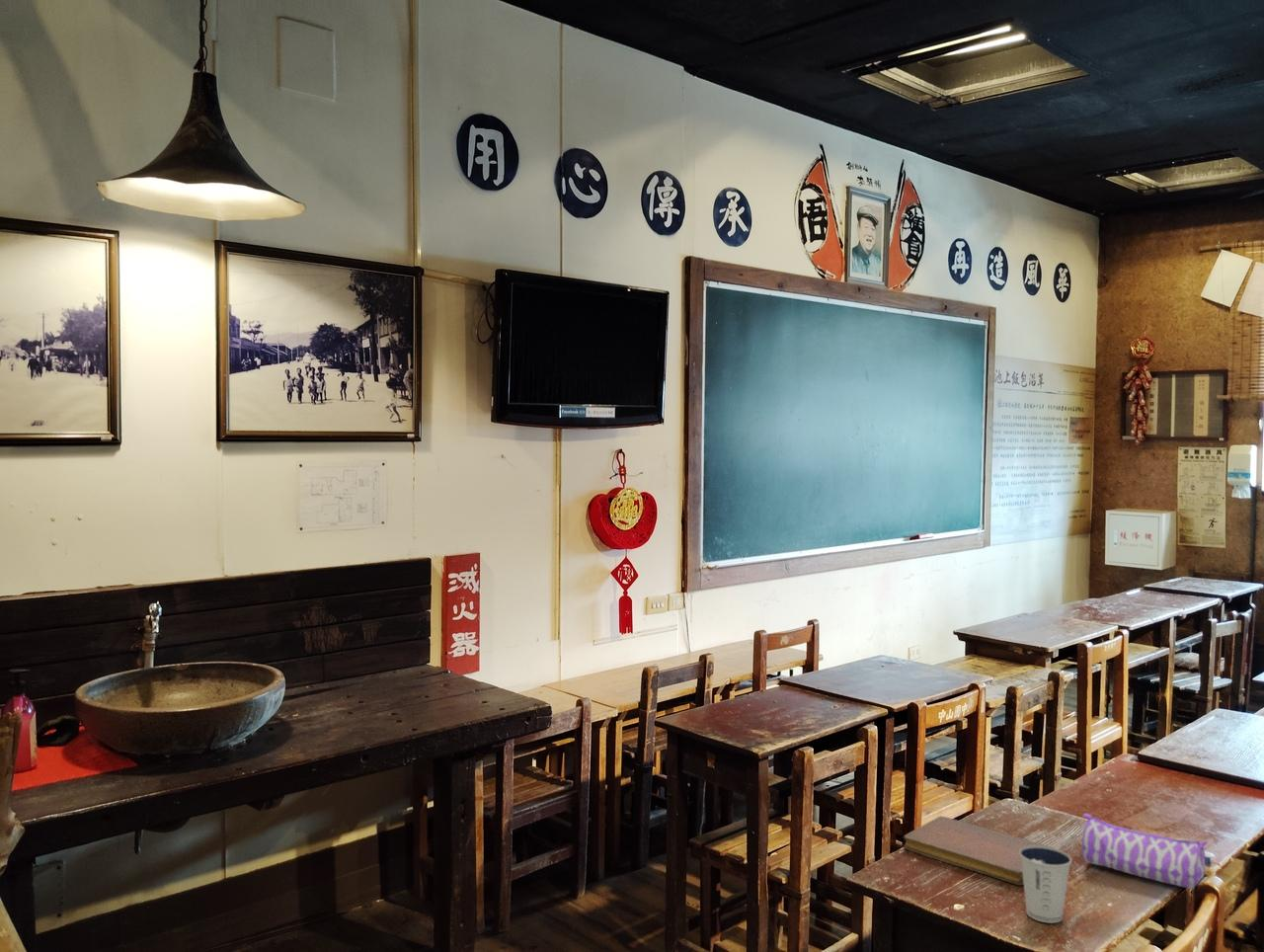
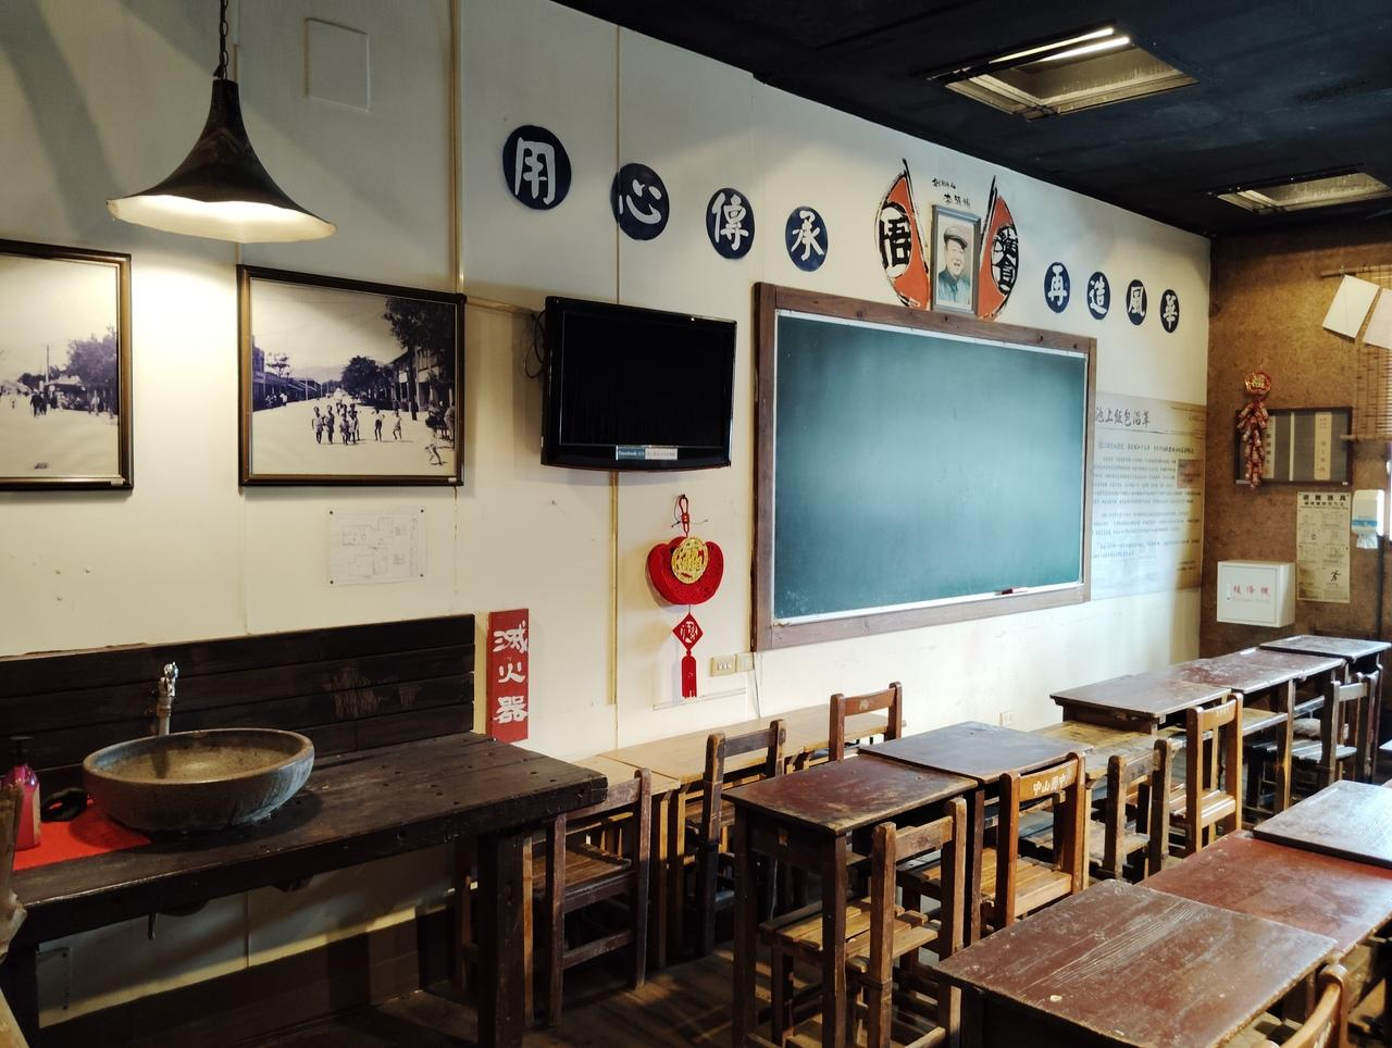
- pencil case (1143, 851)
- notebook (978, 847)
- dixie cup (1045, 885)
